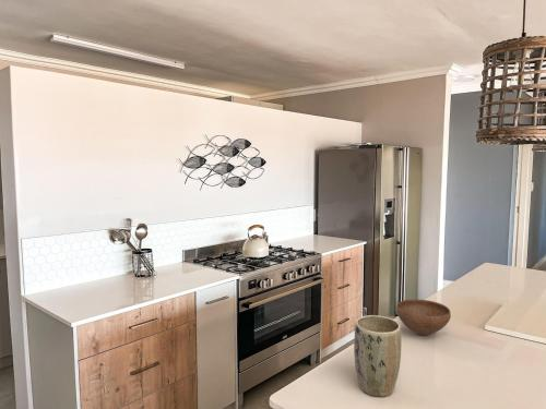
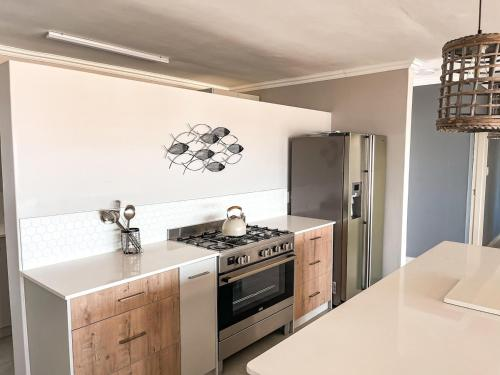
- plant pot (377, 356)
- bowl (422, 320)
